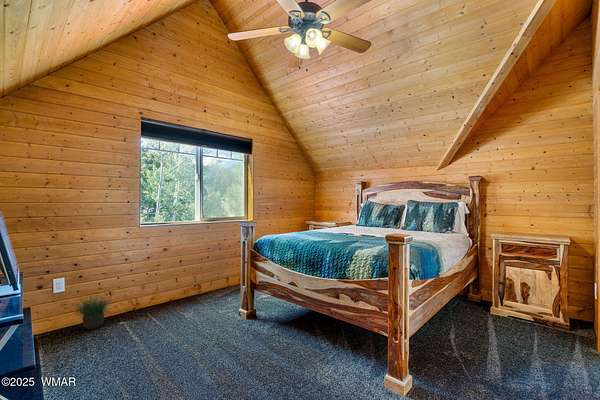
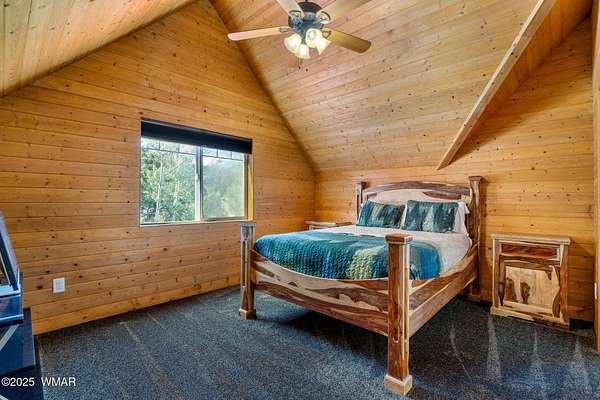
- potted plant (93, 307)
